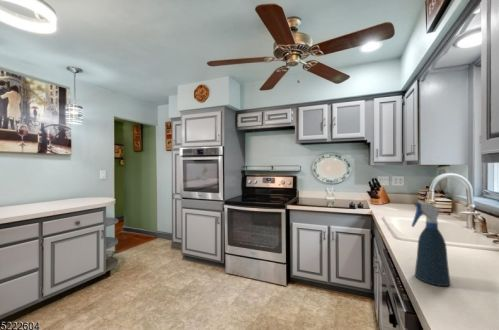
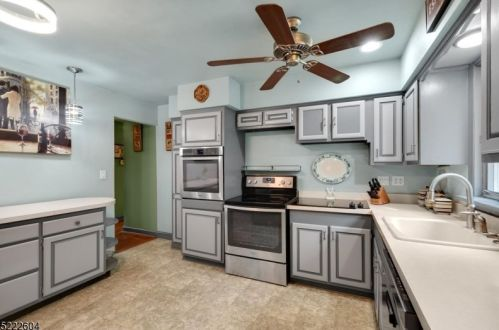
- spray bottle (431, 241)
